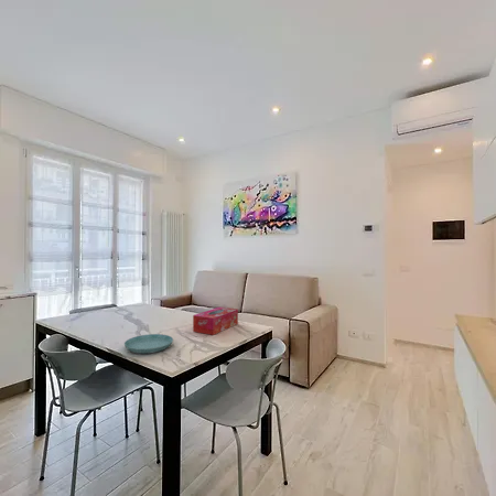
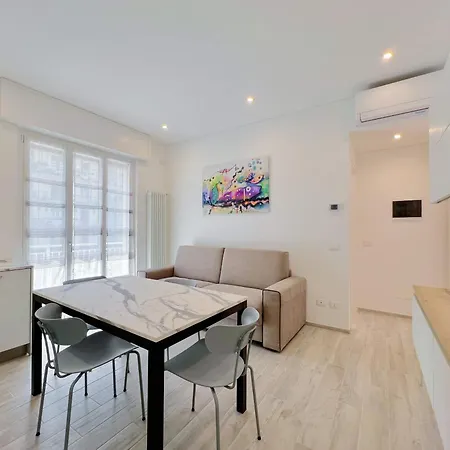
- saucer (149, 343)
- tissue box (216, 320)
